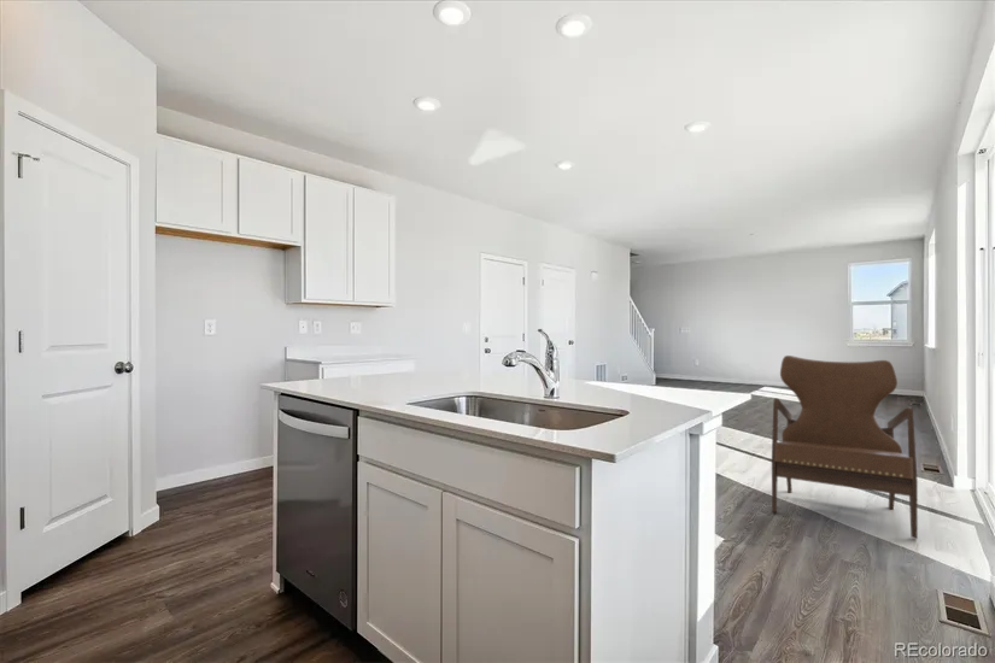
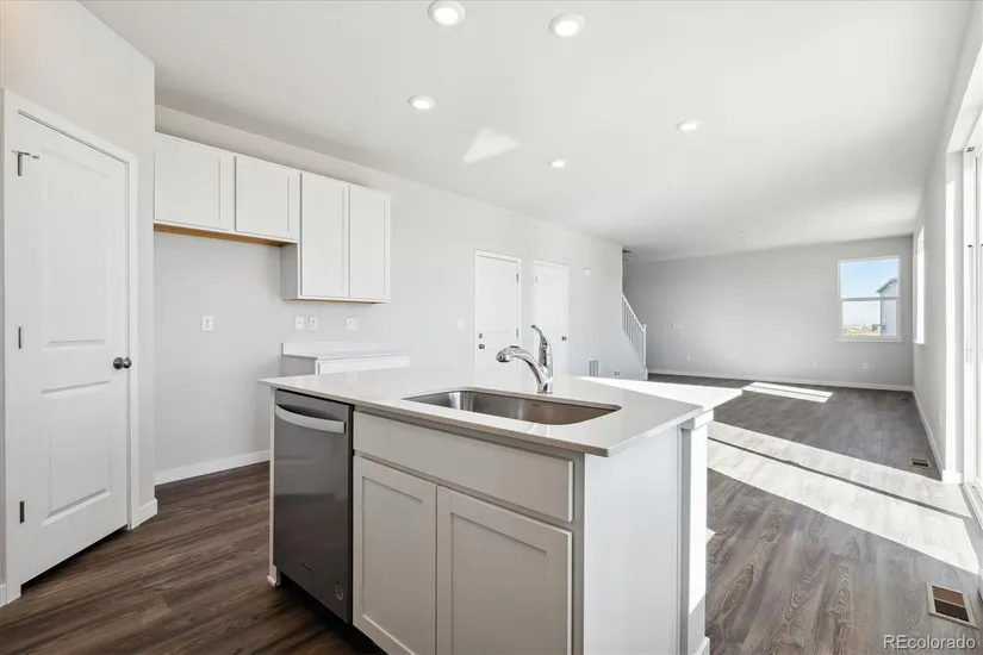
- armchair (838, 435)
